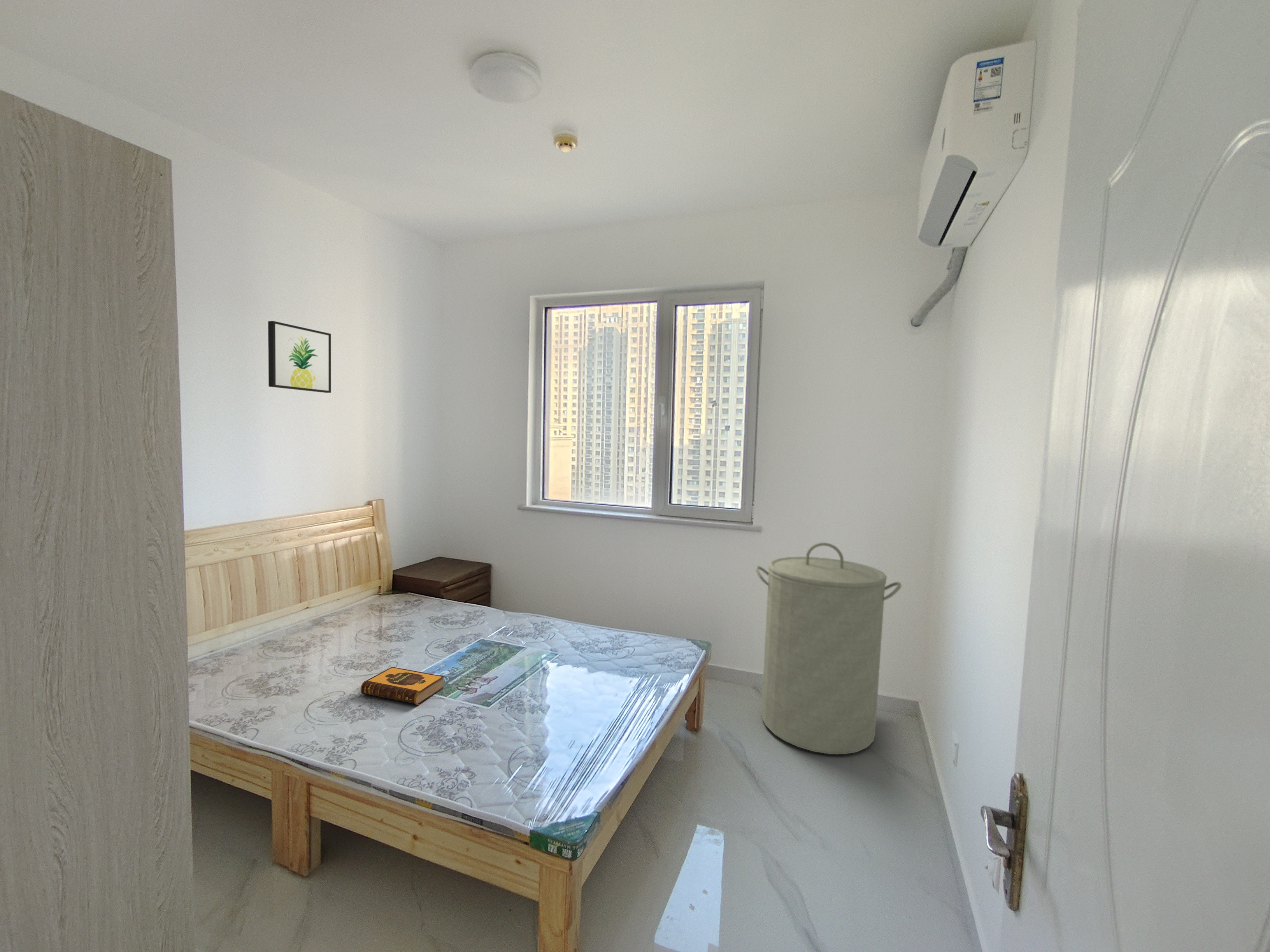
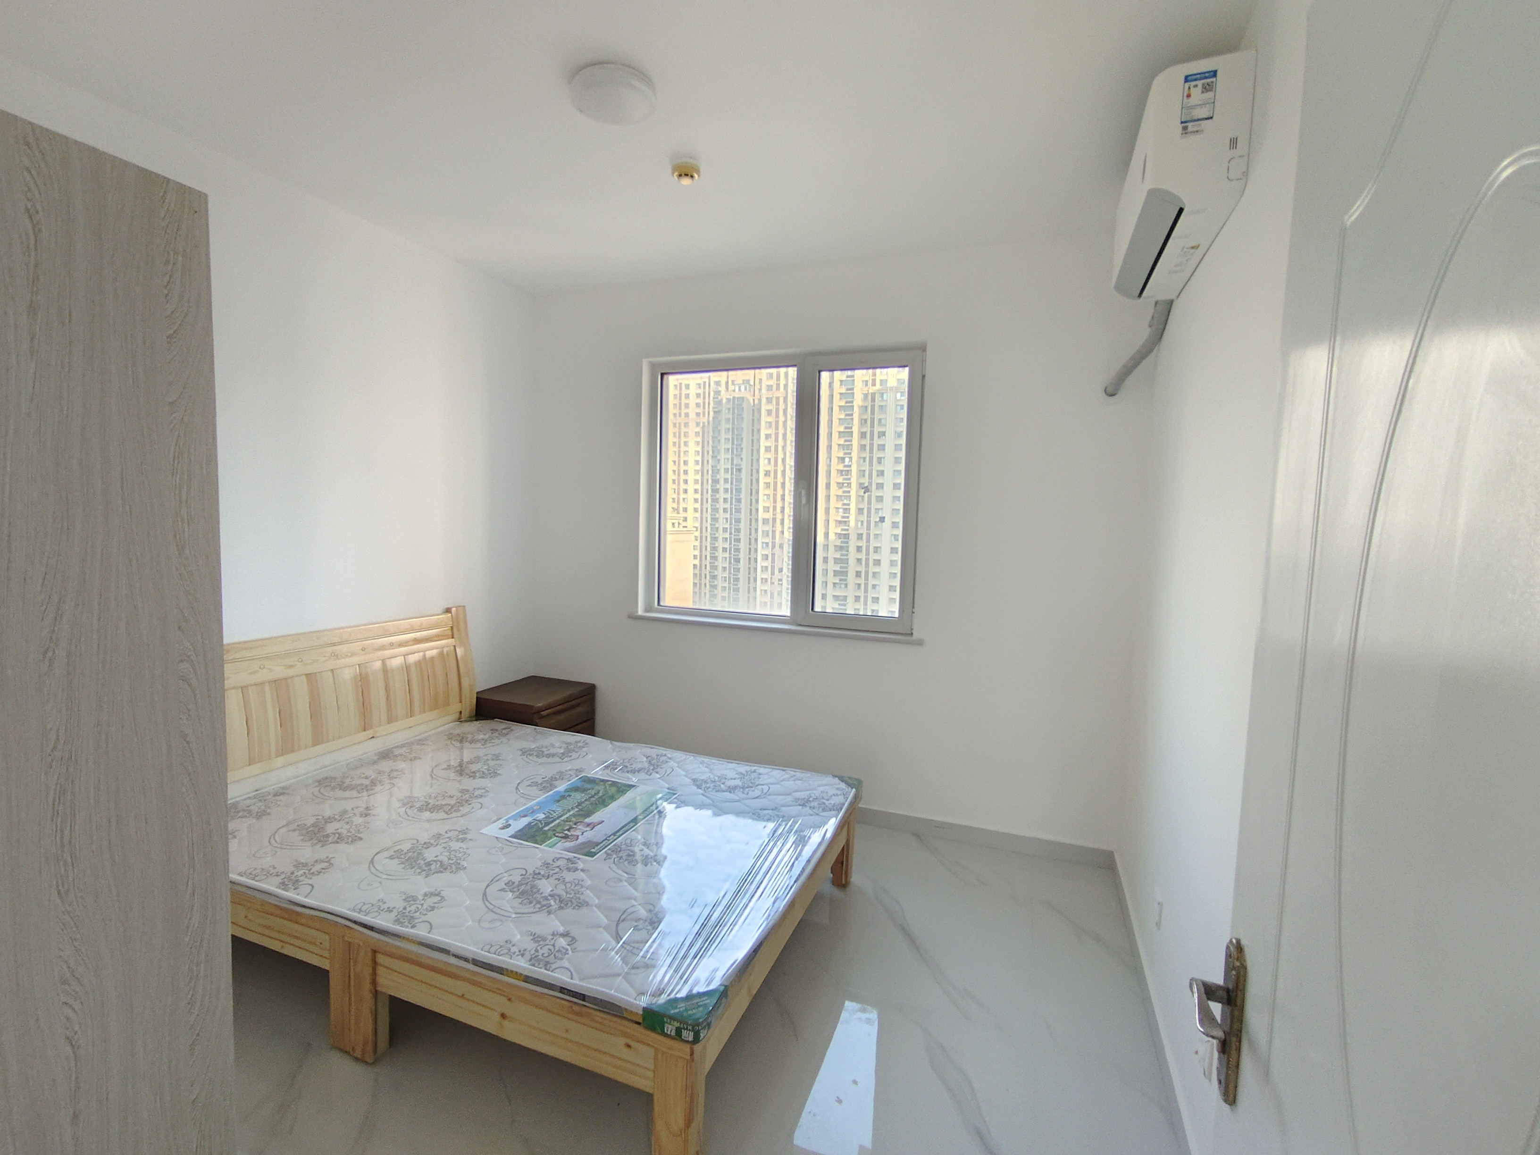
- wall art (301, 359)
- laundry hamper (821, 635)
- hardback book (403, 685)
